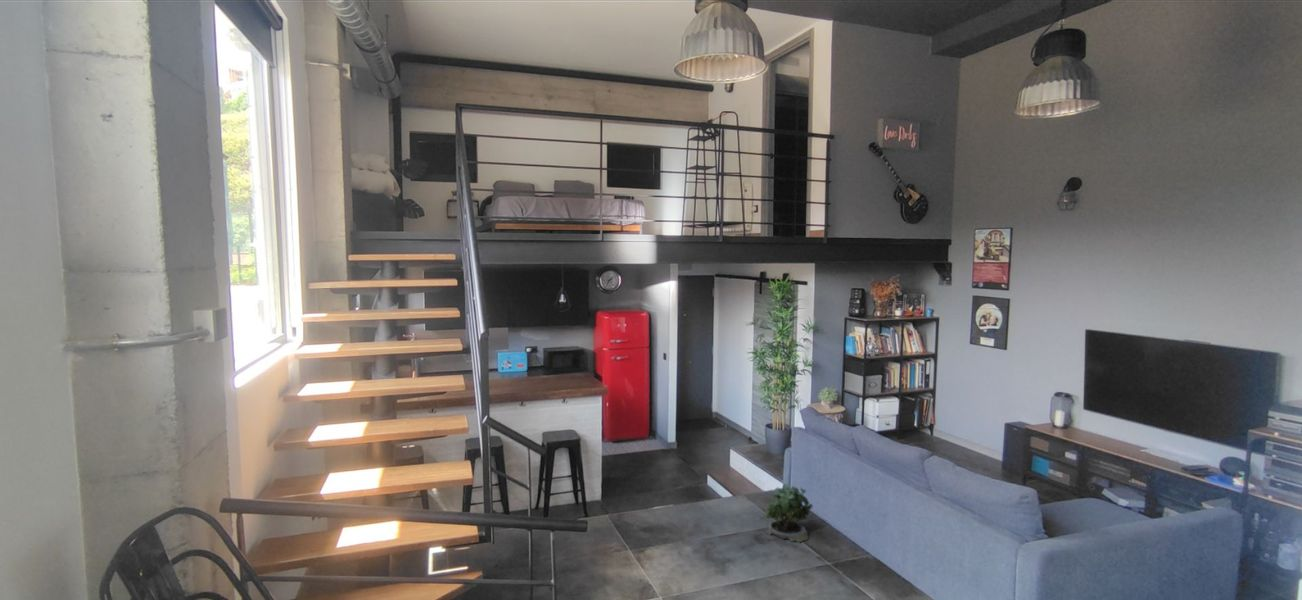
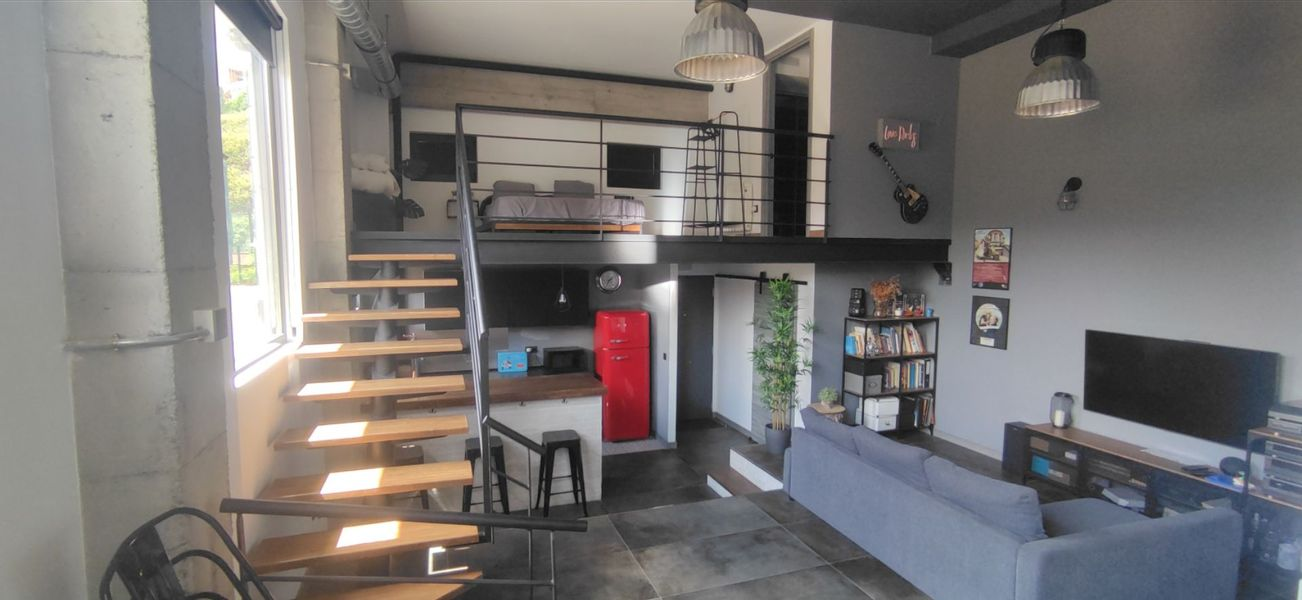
- potted plant (789, 507)
